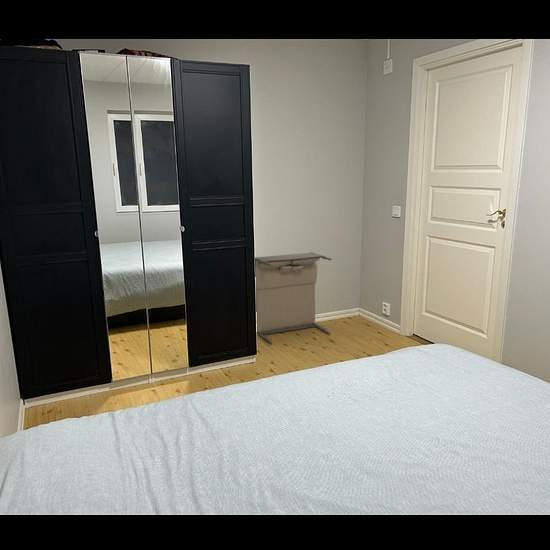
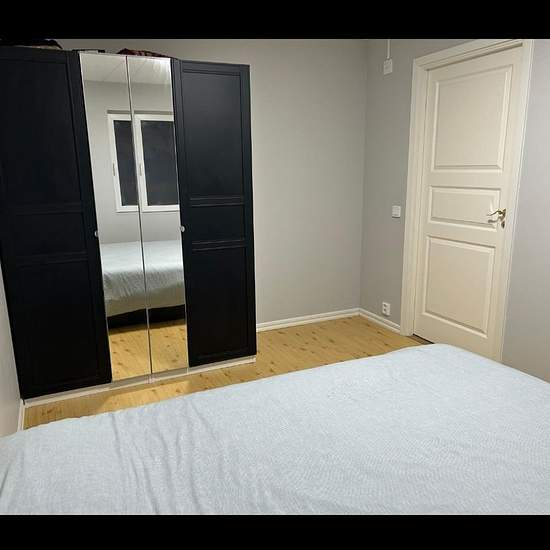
- laundry hamper (292, 295)
